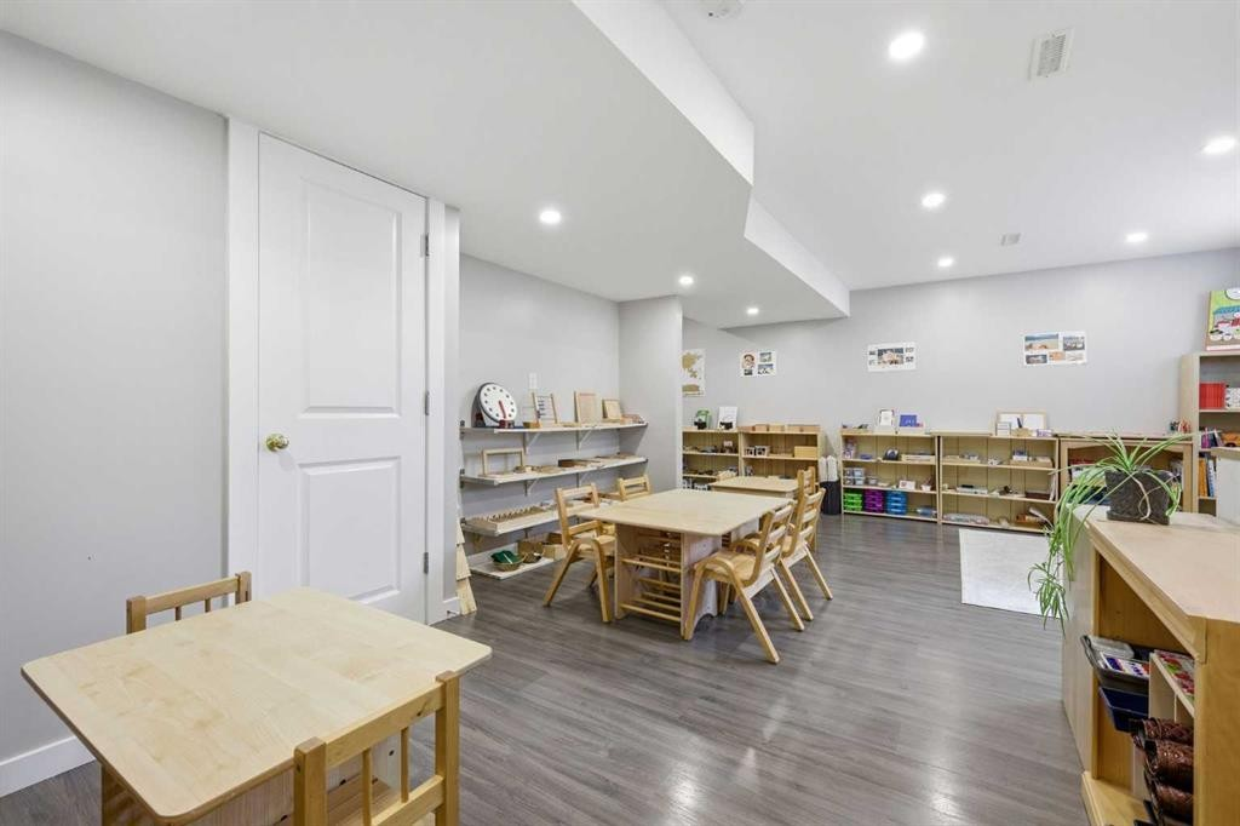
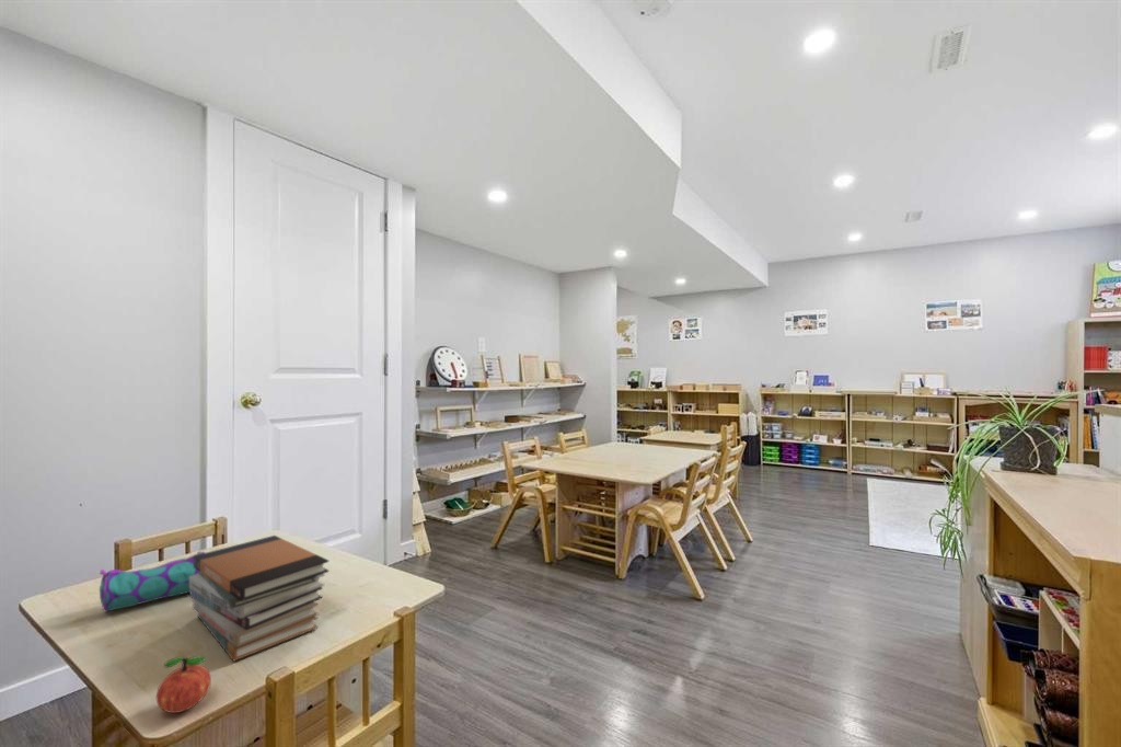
+ apple (184, 681)
+ book stack (257, 589)
+ pencil case (159, 578)
